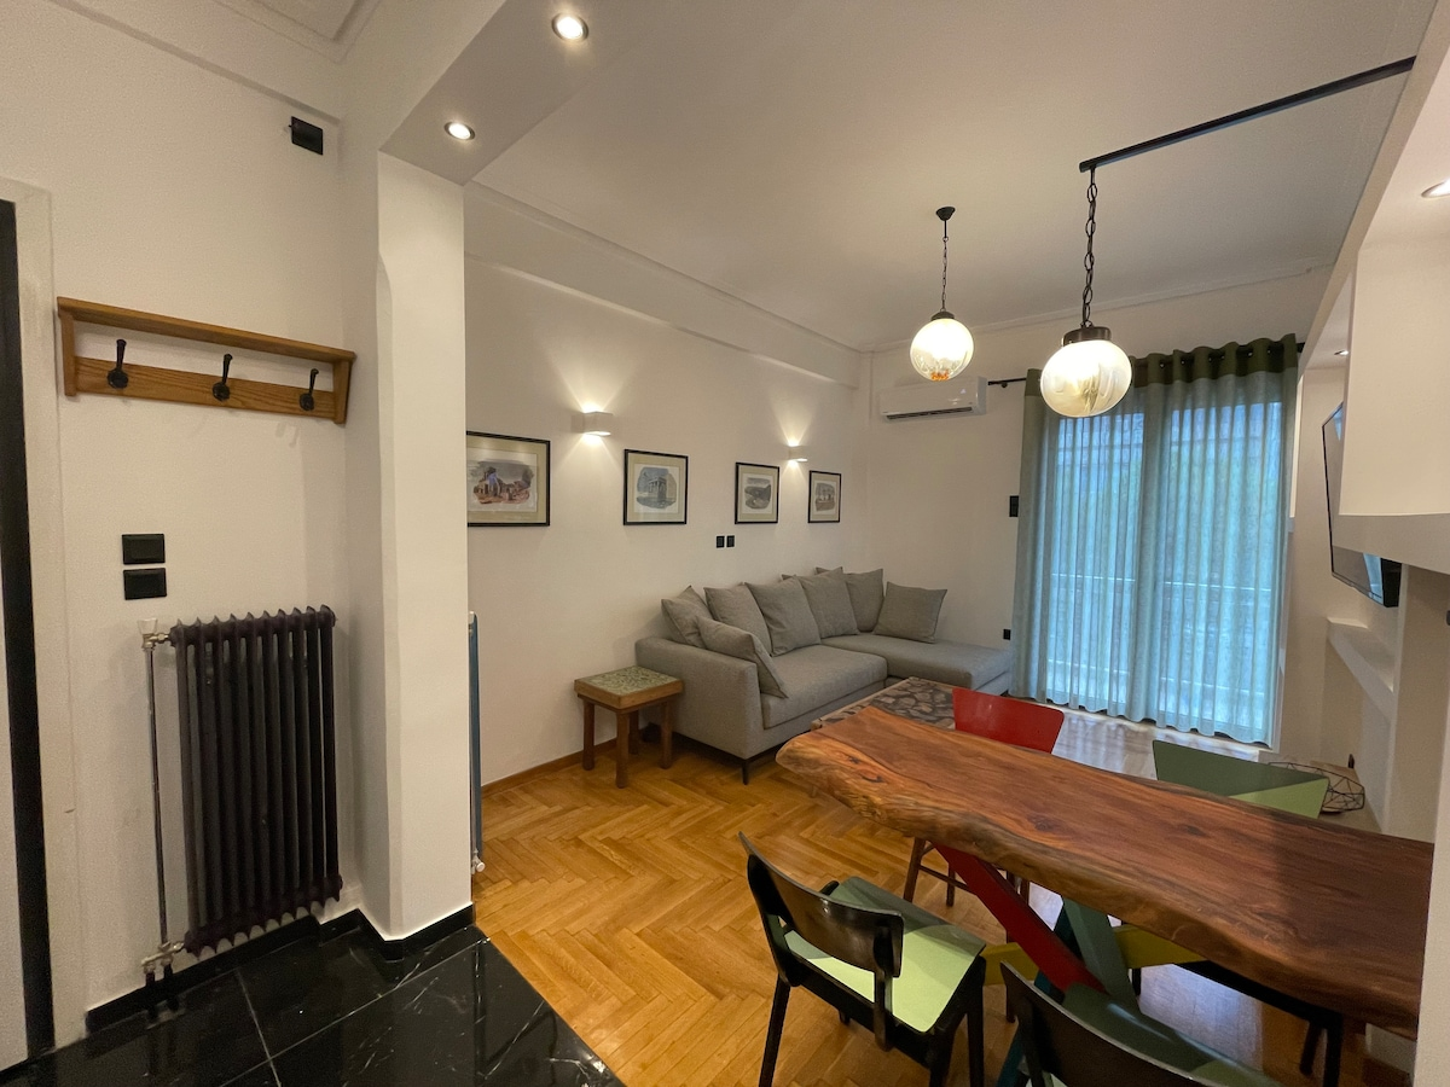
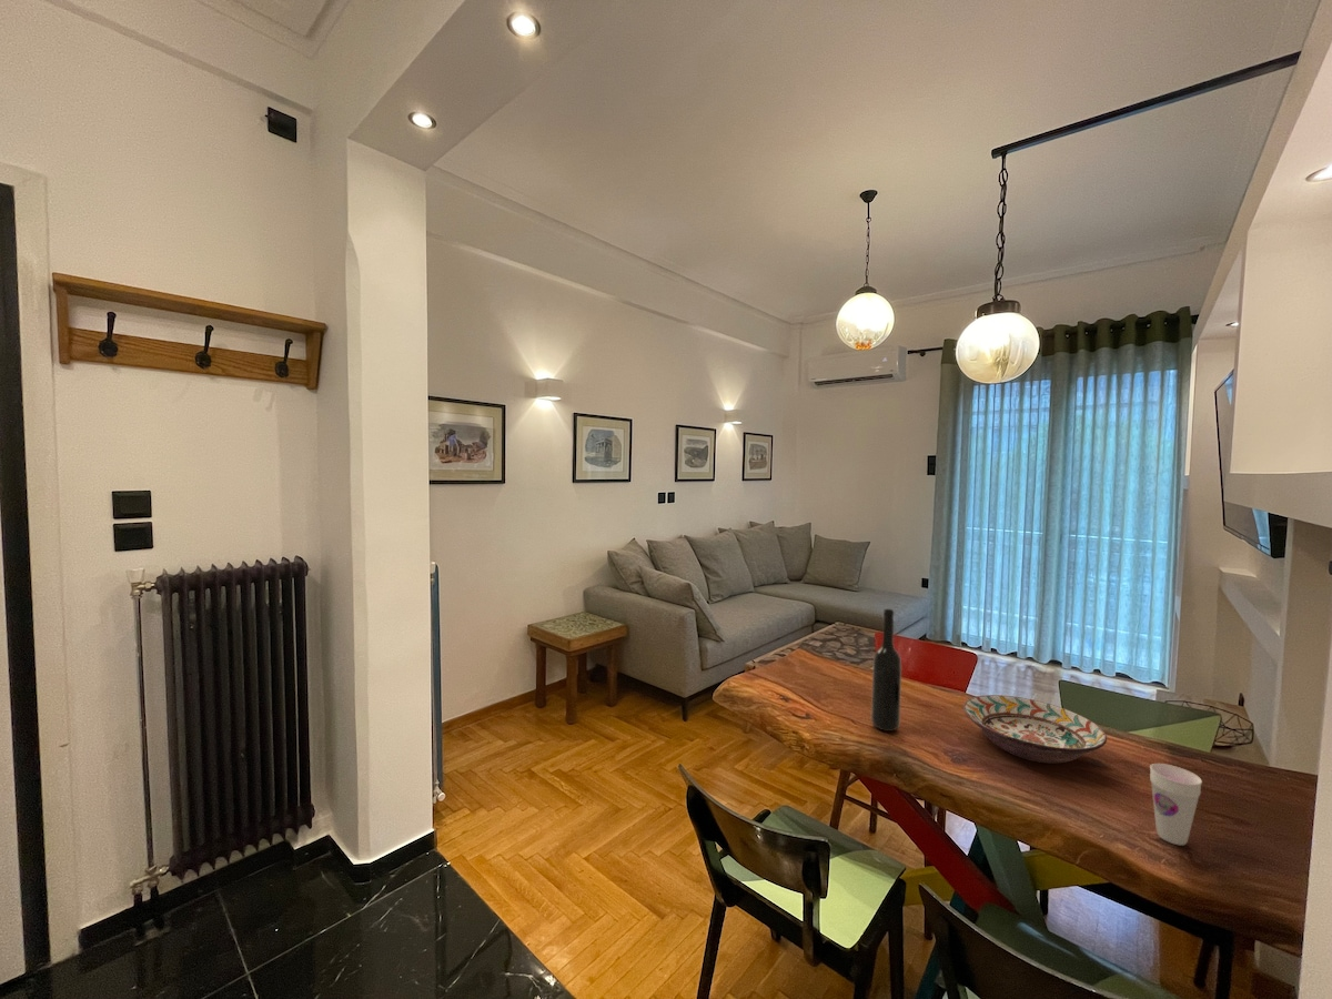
+ cup (1173, 806)
+ bottle (887, 668)
+ decorative bowl (1030, 733)
